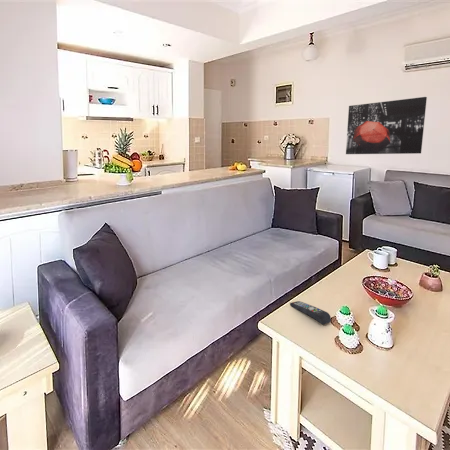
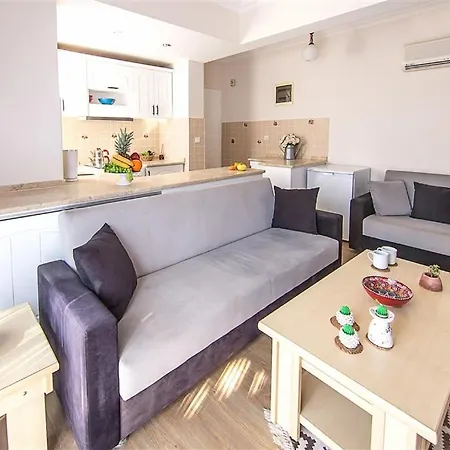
- wall art (382, 128)
- remote control (309, 310)
